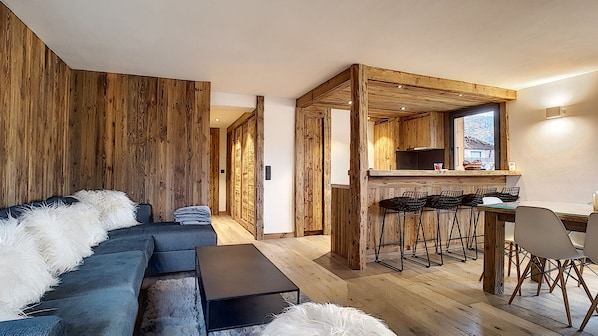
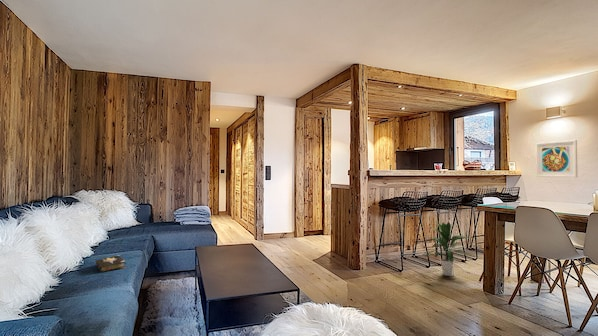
+ hardback book (110, 263)
+ indoor plant (446, 246)
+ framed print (555, 159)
